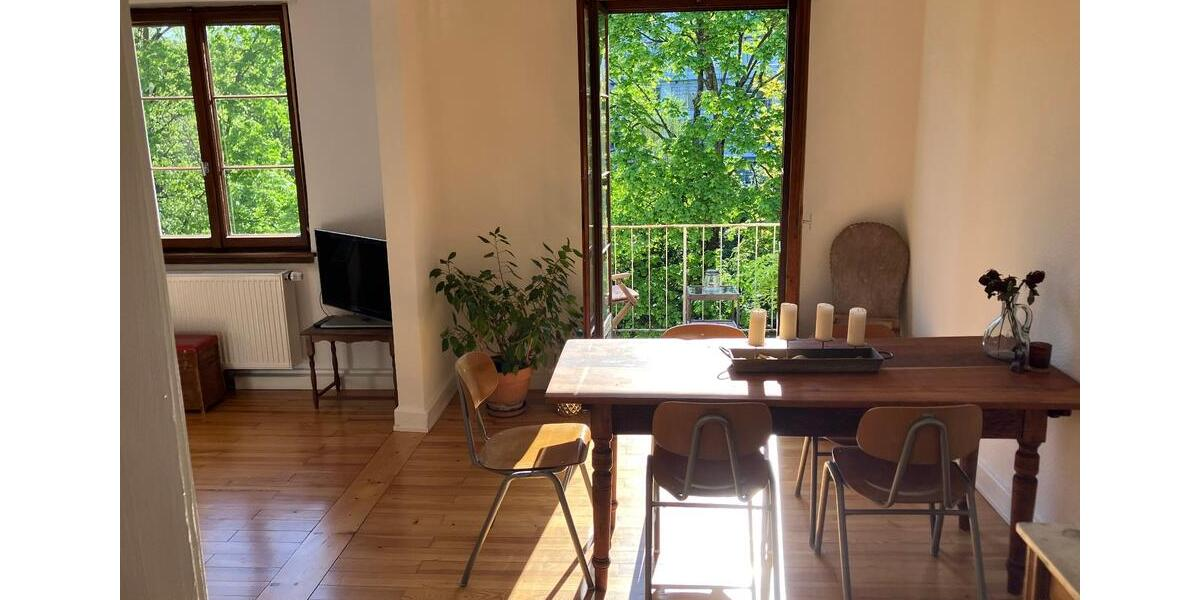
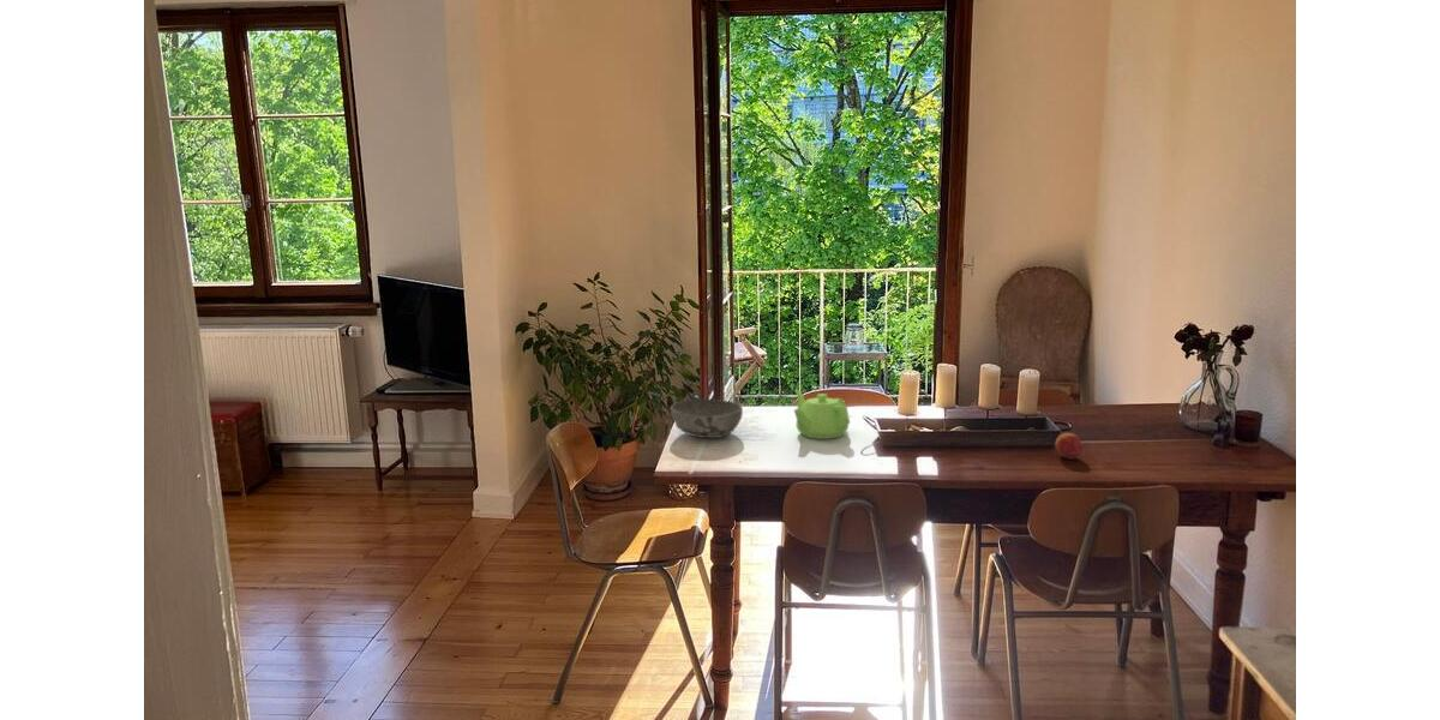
+ fruit (1068, 445)
+ bowl (707, 420)
+ teapot (818, 414)
